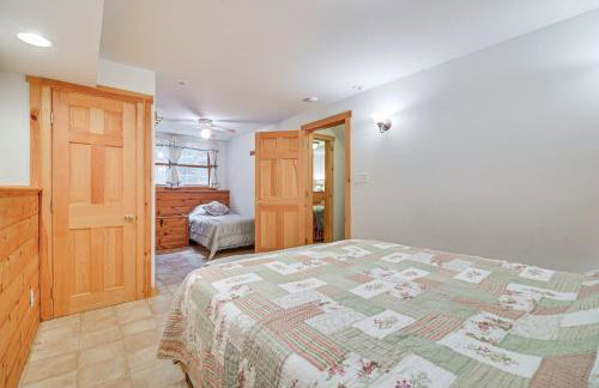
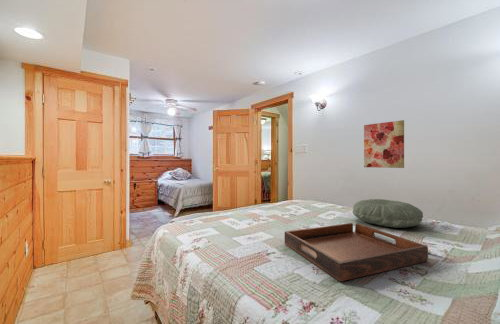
+ pillow (385, 211)
+ serving tray (349, 244)
+ wall art (382, 145)
